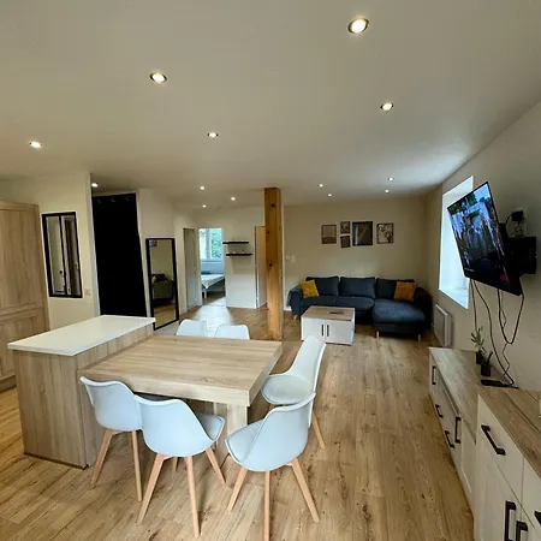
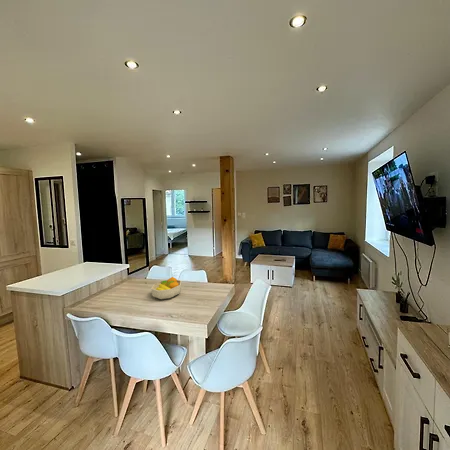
+ fruit bowl (167, 287)
